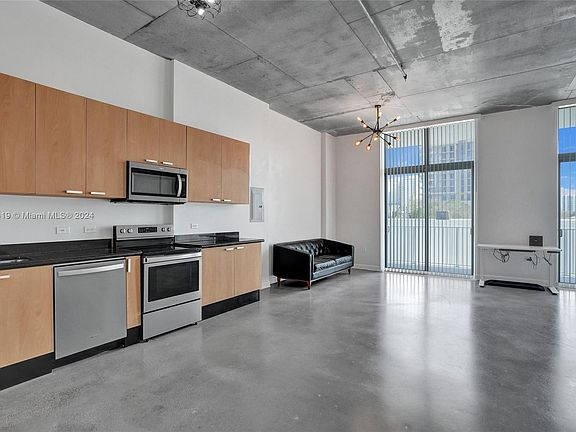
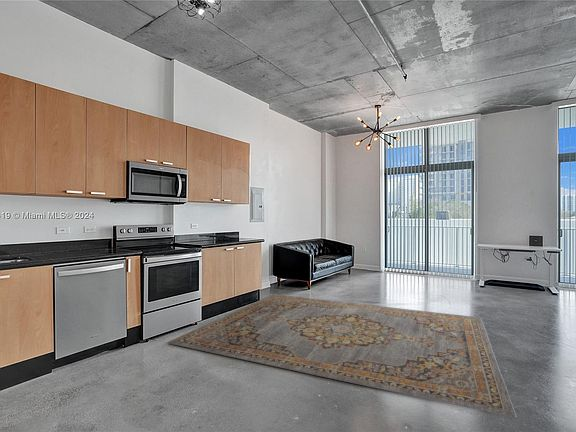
+ rug (341, 328)
